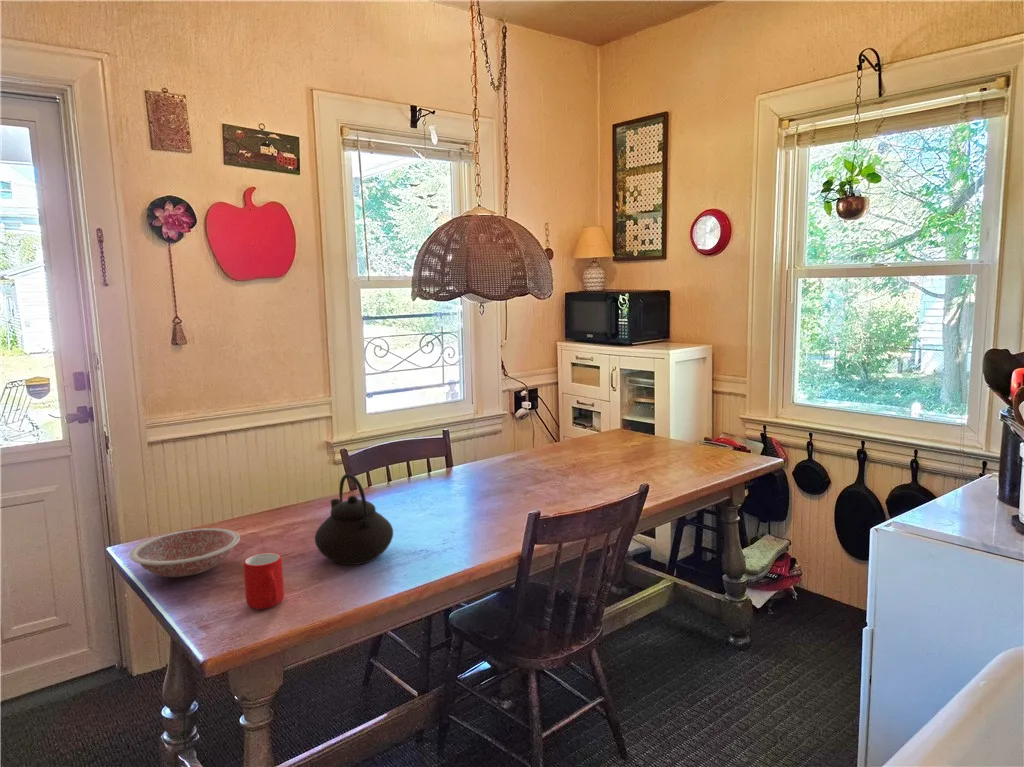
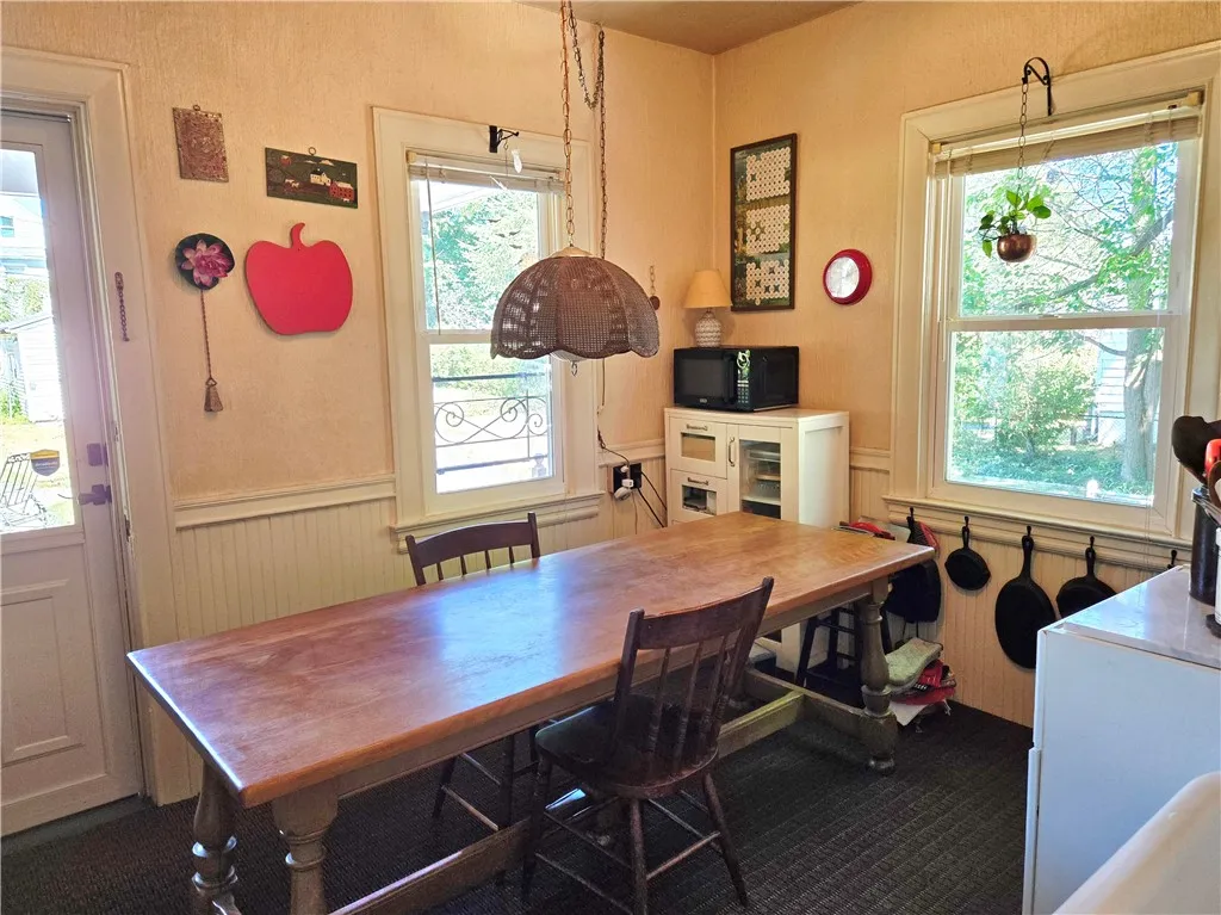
- bowl (187, 557)
- teapot (350, 513)
- cup (266, 584)
